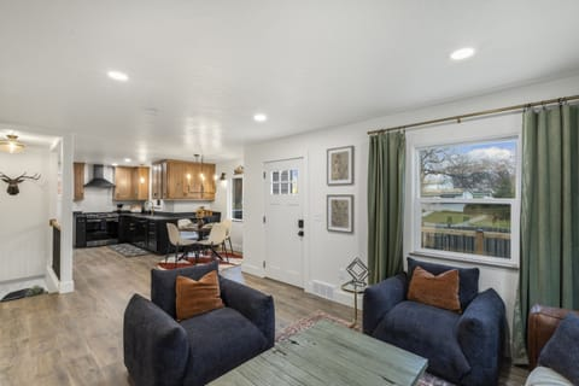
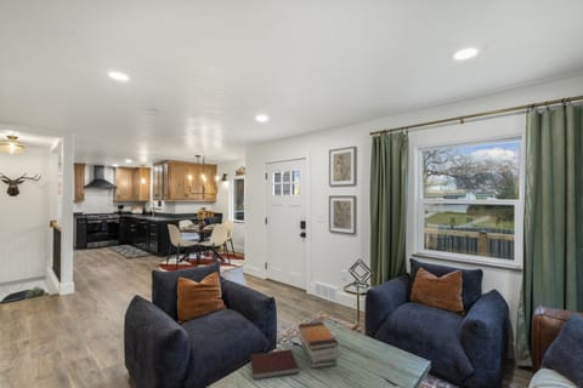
+ notebook (273, 363)
+ book stack (317, 343)
